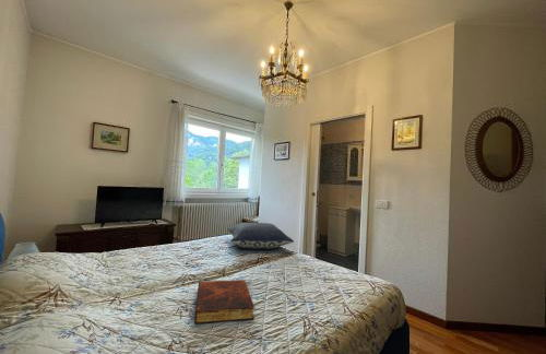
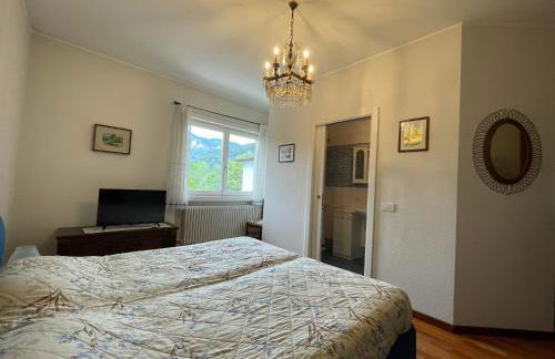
- pillow (258, 234)
- book (223, 298)
